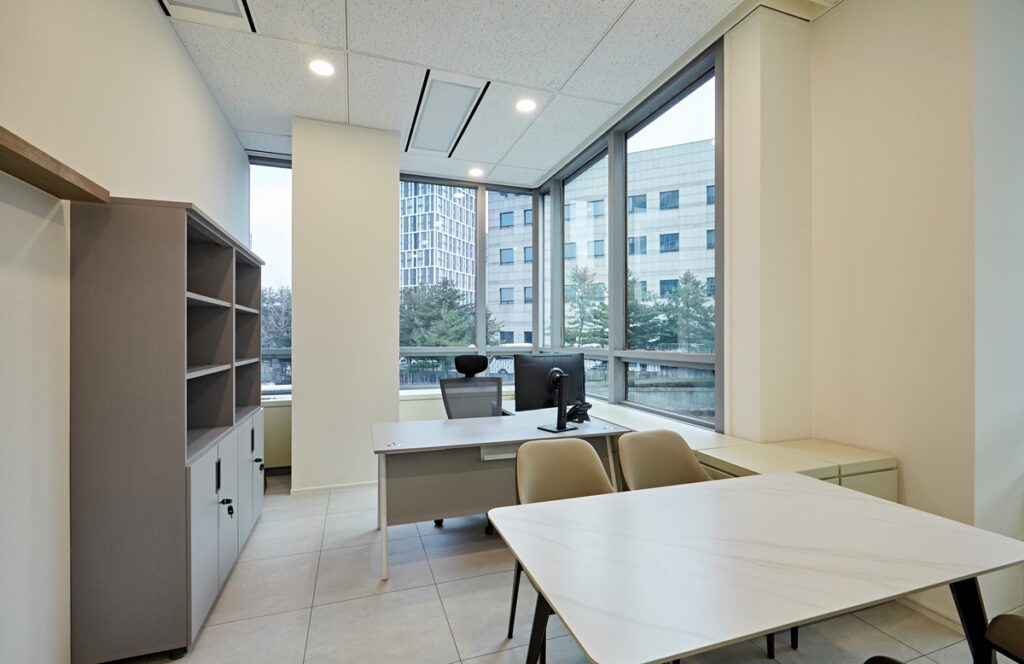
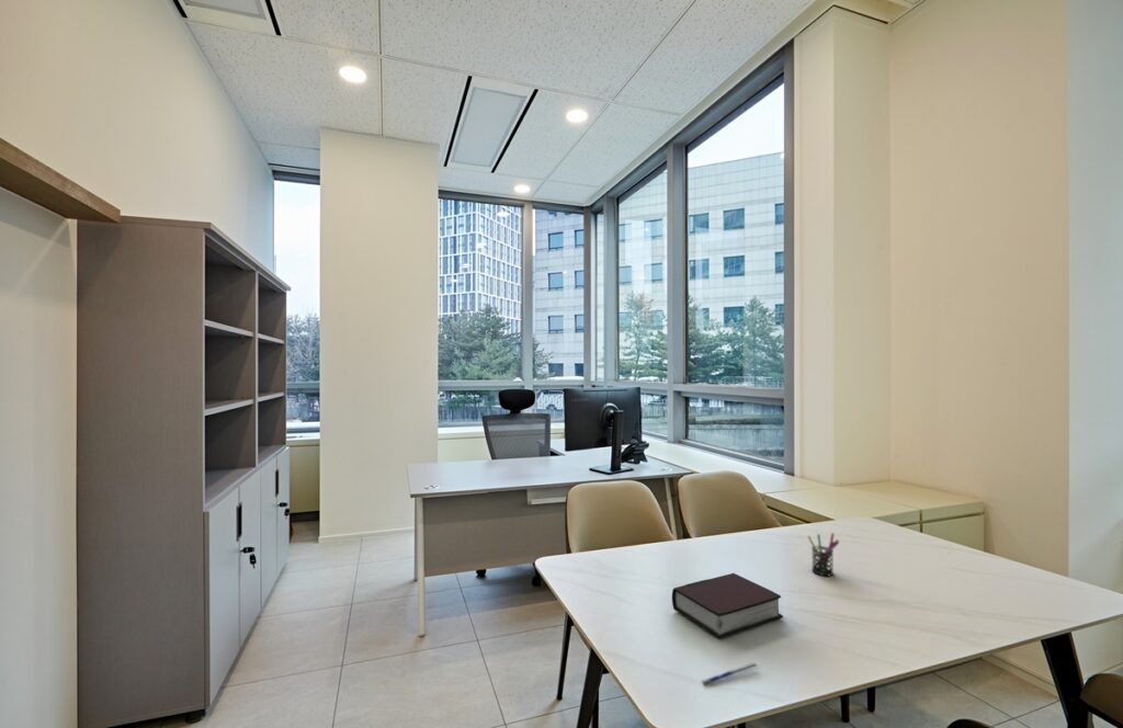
+ pen (730, 672)
+ pen holder (823, 551)
+ bible (726, 602)
